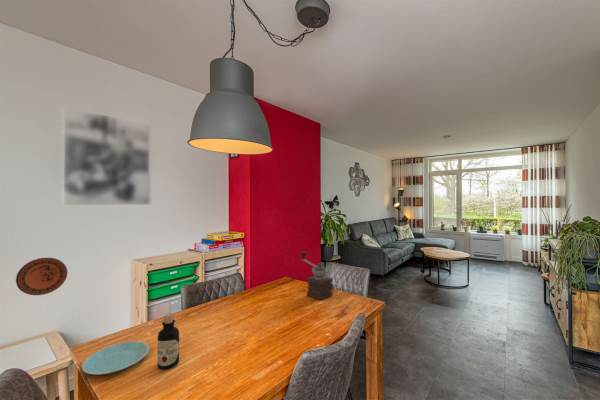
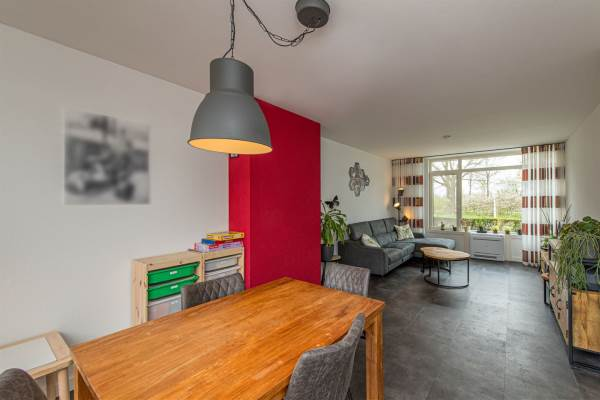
- coffee grinder (315, 273)
- decorative plate (42, 276)
- plate (117, 358)
- bottle (168, 339)
